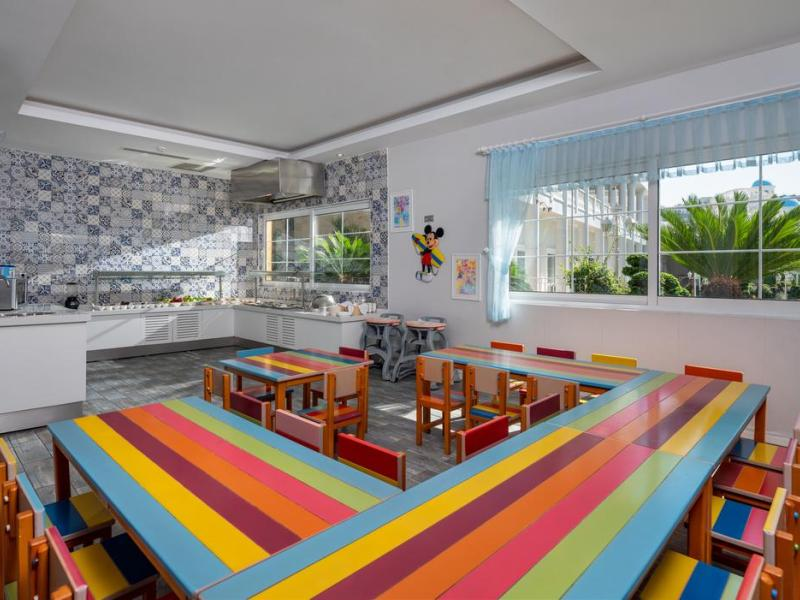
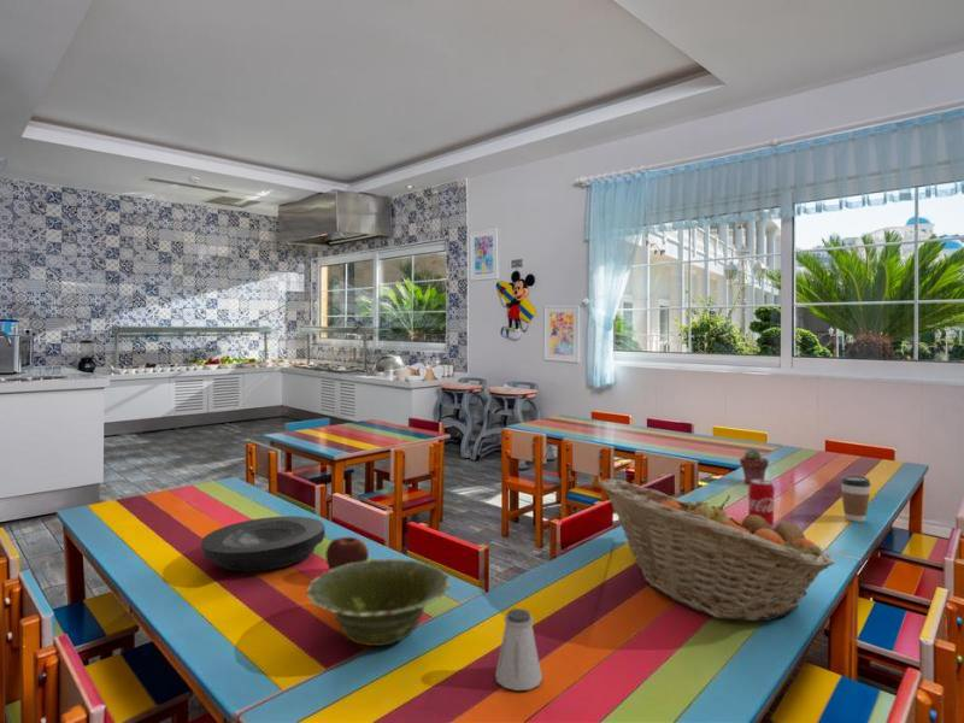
+ apple (347, 557)
+ plate (264, 543)
+ saltshaker (518, 645)
+ beverage can (760, 502)
+ fruit basket (704, 535)
+ potted succulent (753, 465)
+ coffee cup (854, 498)
+ dish (380, 609)
